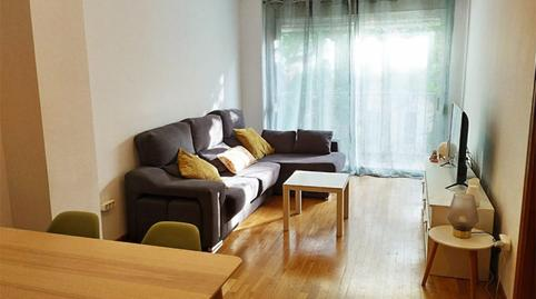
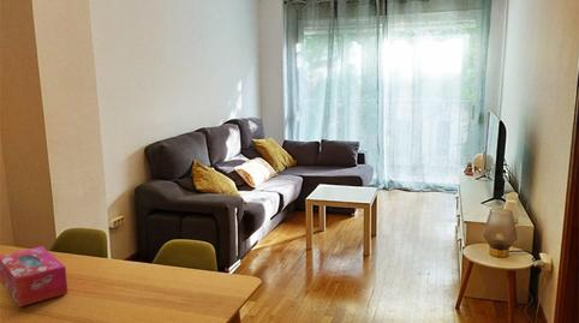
+ tissue box (31, 274)
